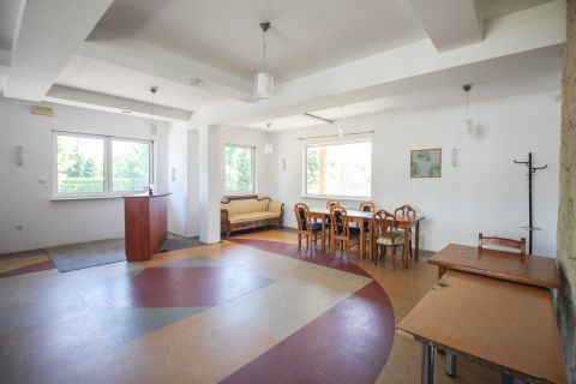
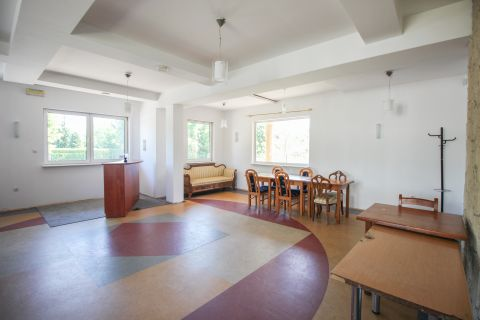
- wall art (425, 163)
